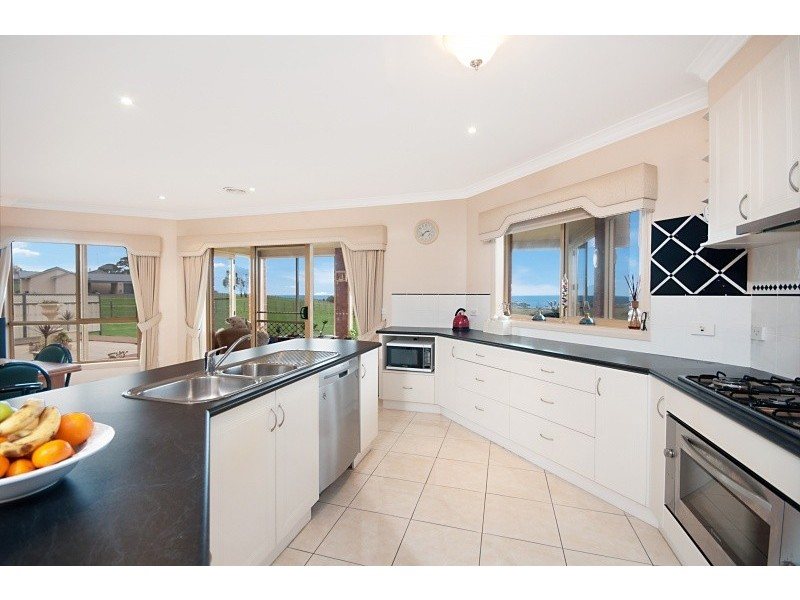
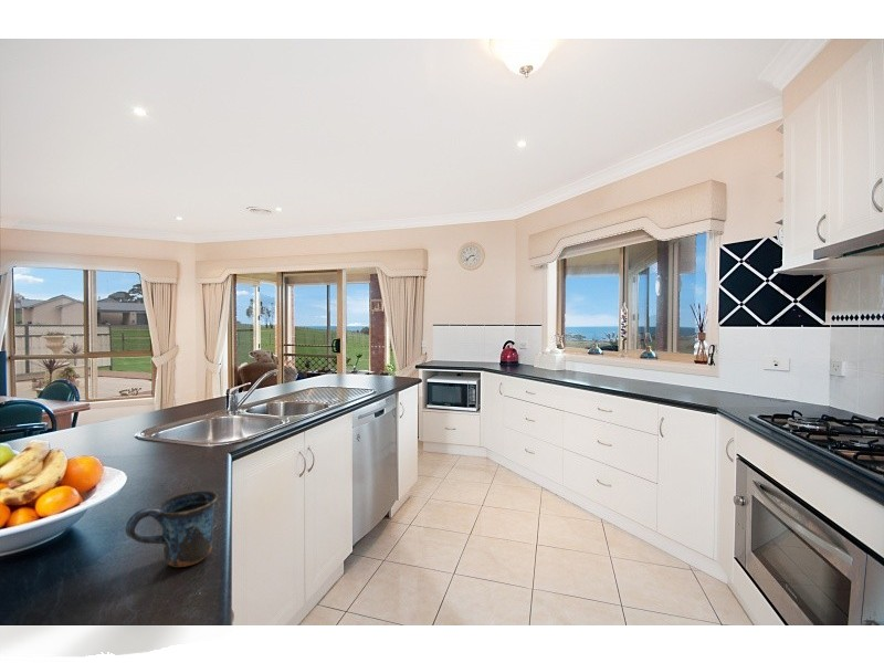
+ mug (176, 529)
